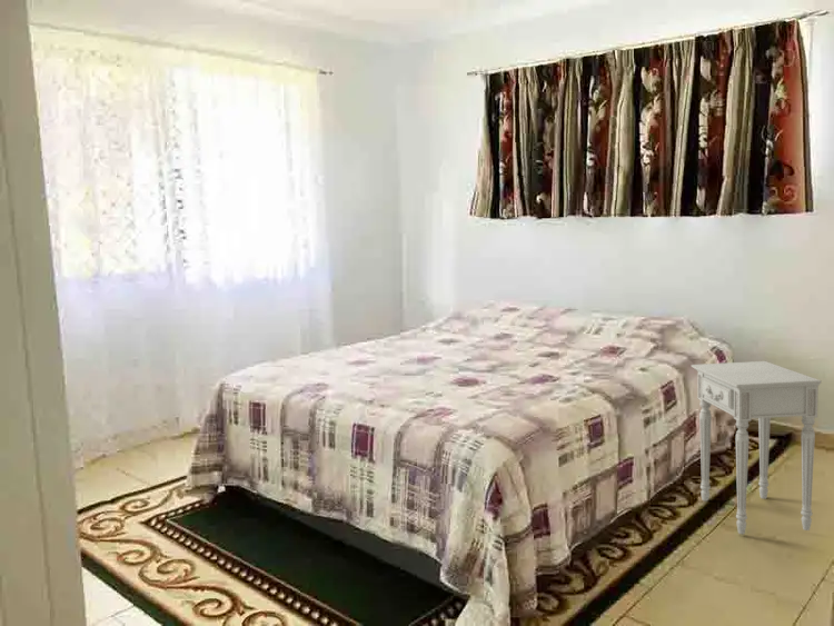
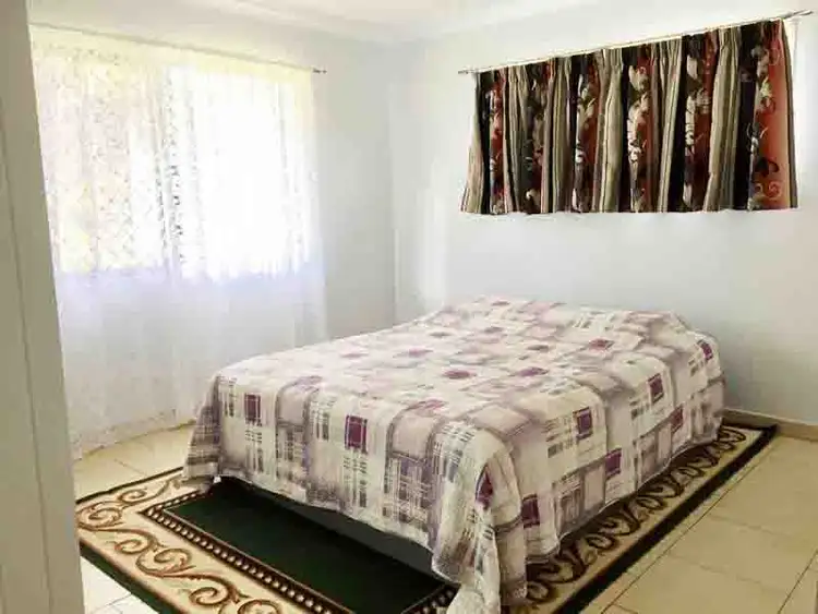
- nightstand (747, 444)
